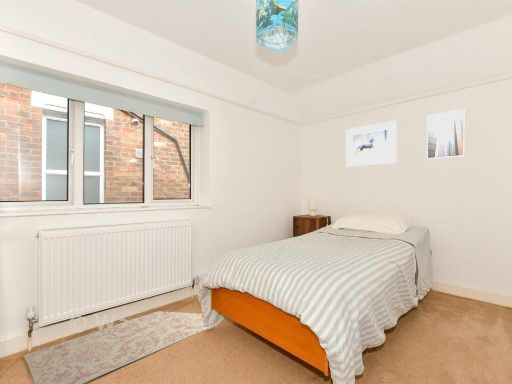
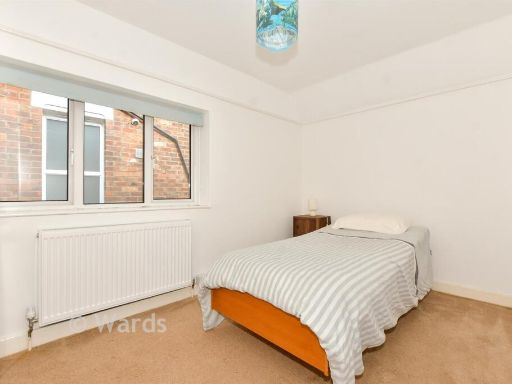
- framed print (445, 135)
- rug (133, 337)
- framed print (369, 145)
